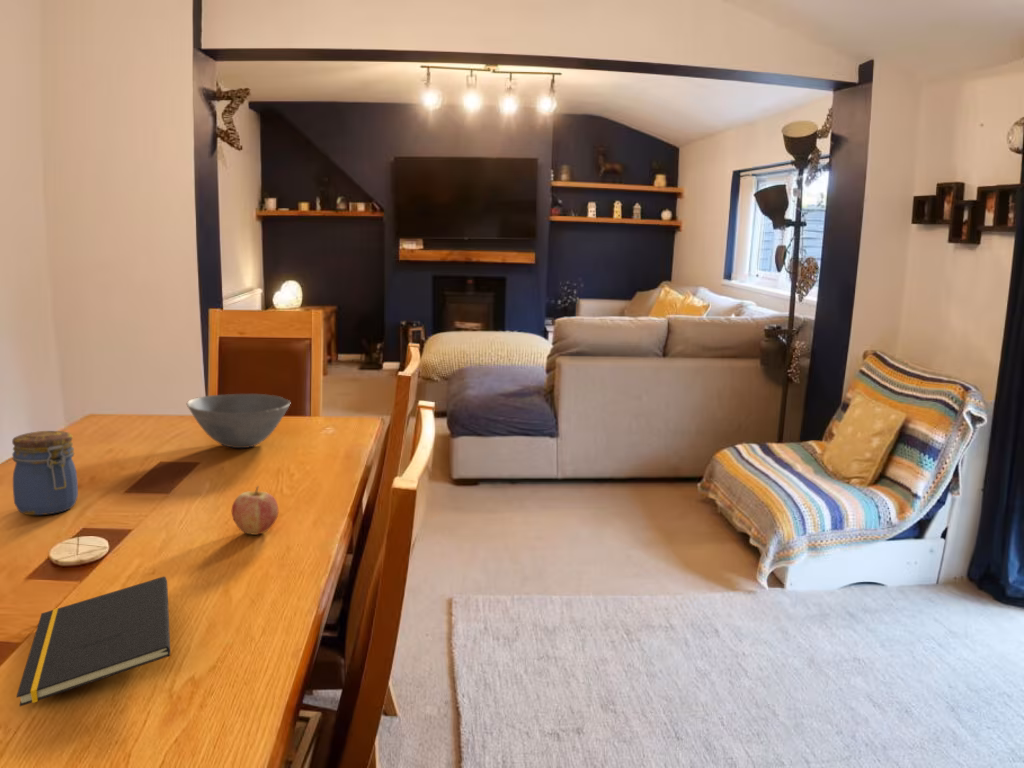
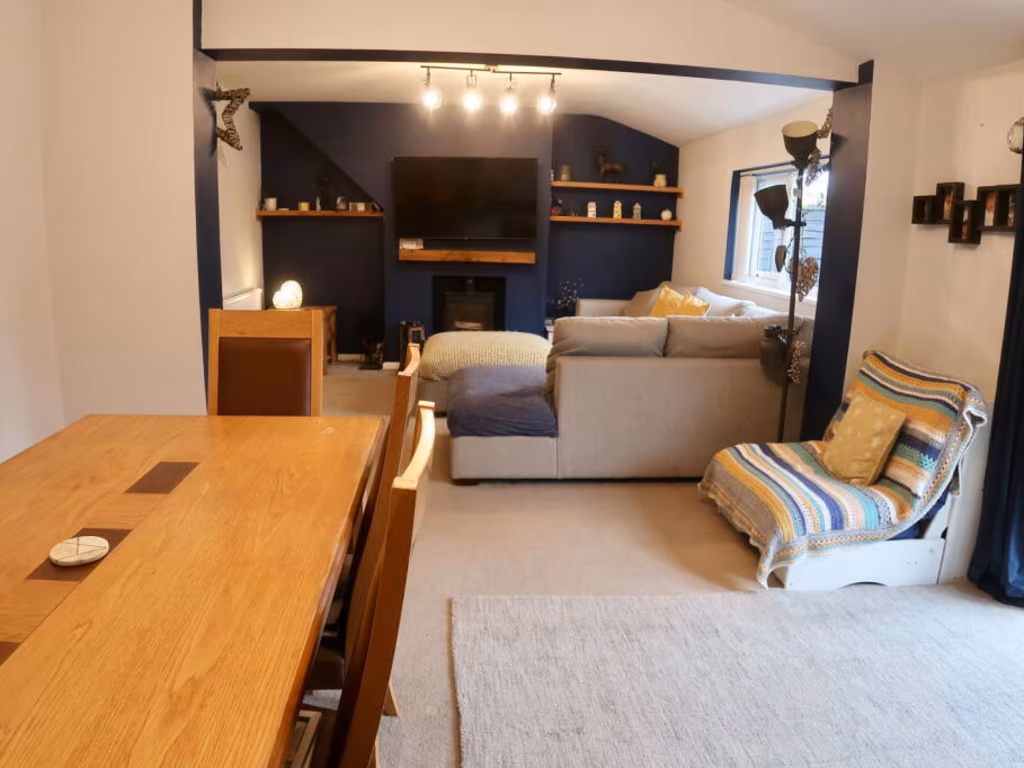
- notepad (101, 633)
- bowl (239, 423)
- fruit (255, 511)
- jar (46, 471)
